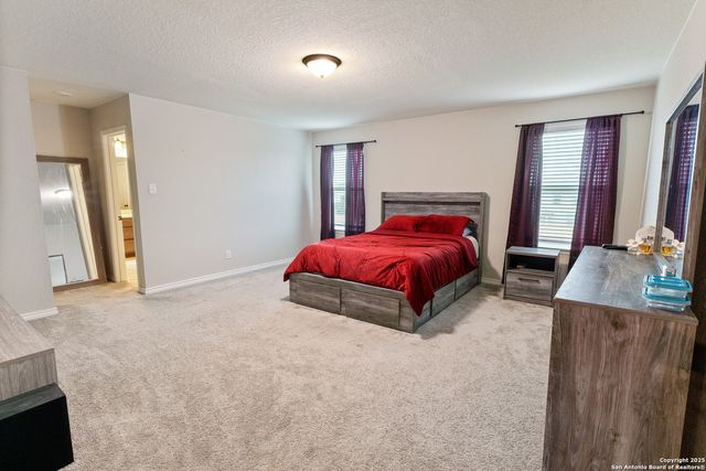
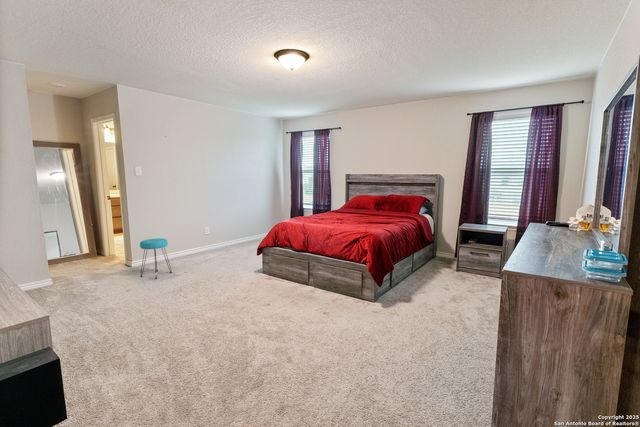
+ stool (155, 256)
